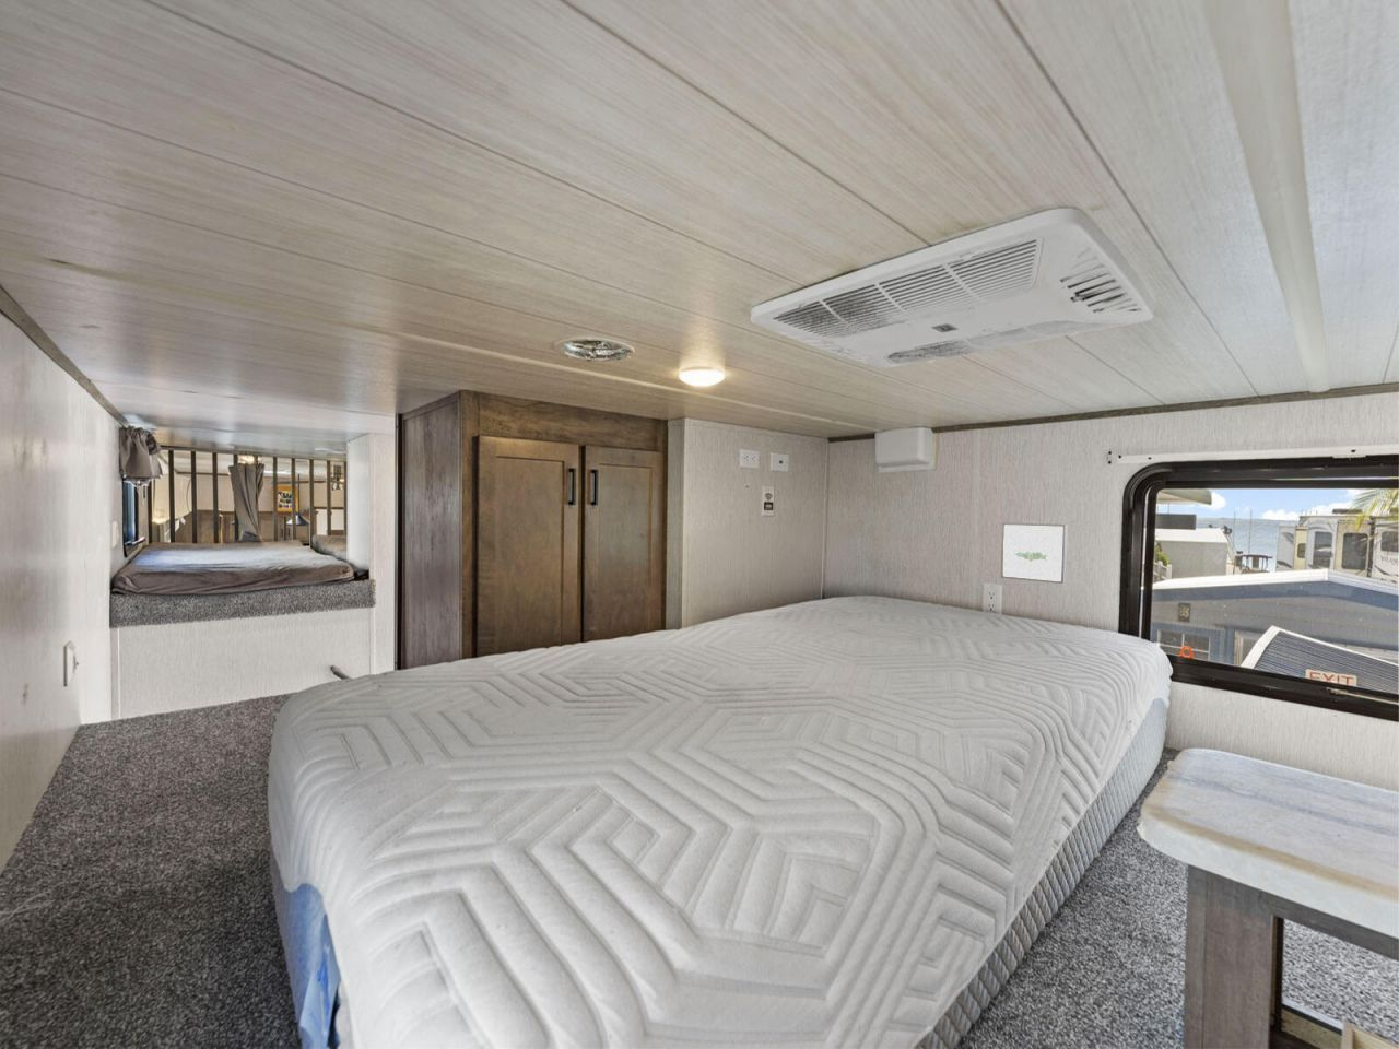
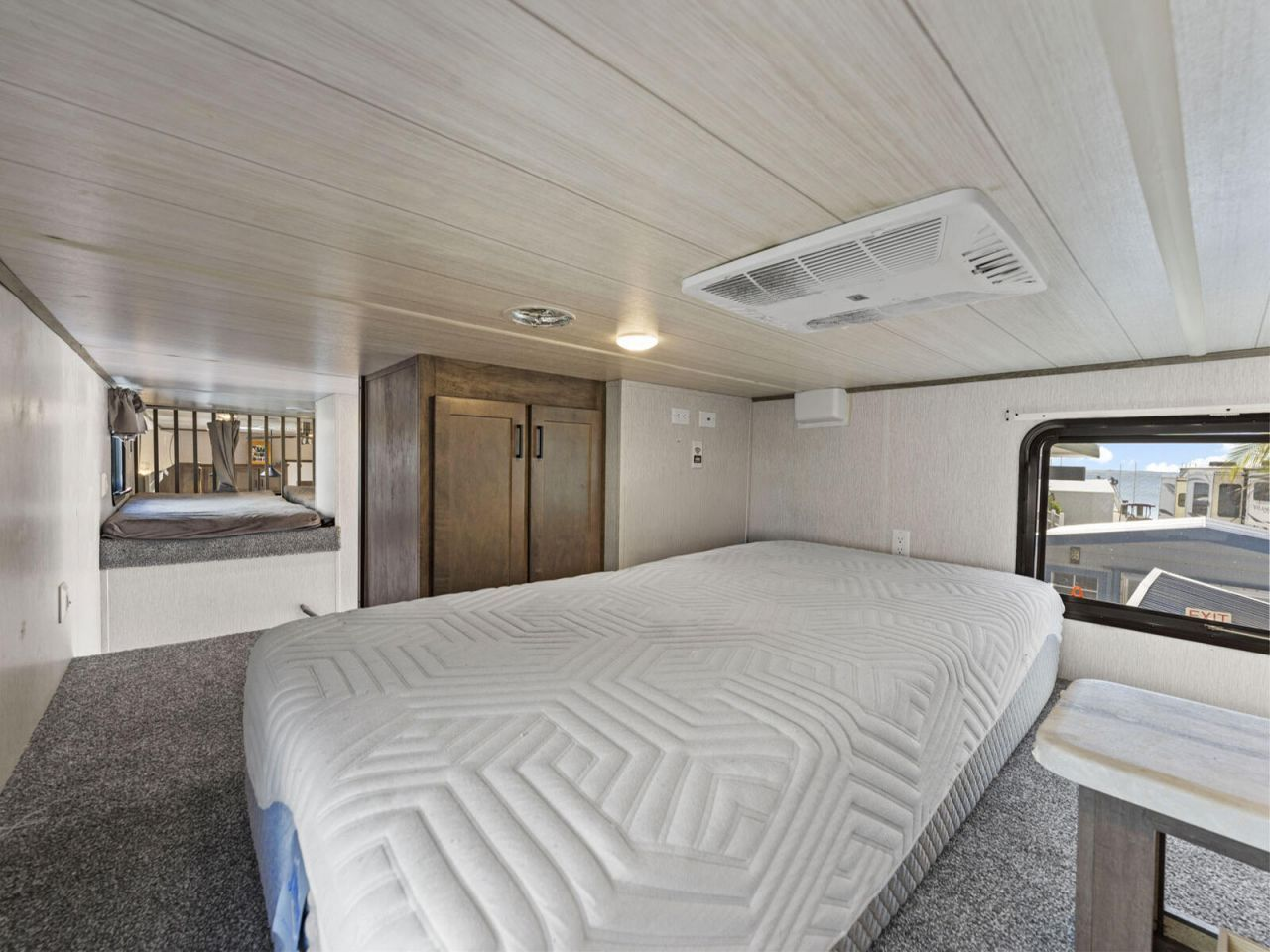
- wall art (1033, 552)
